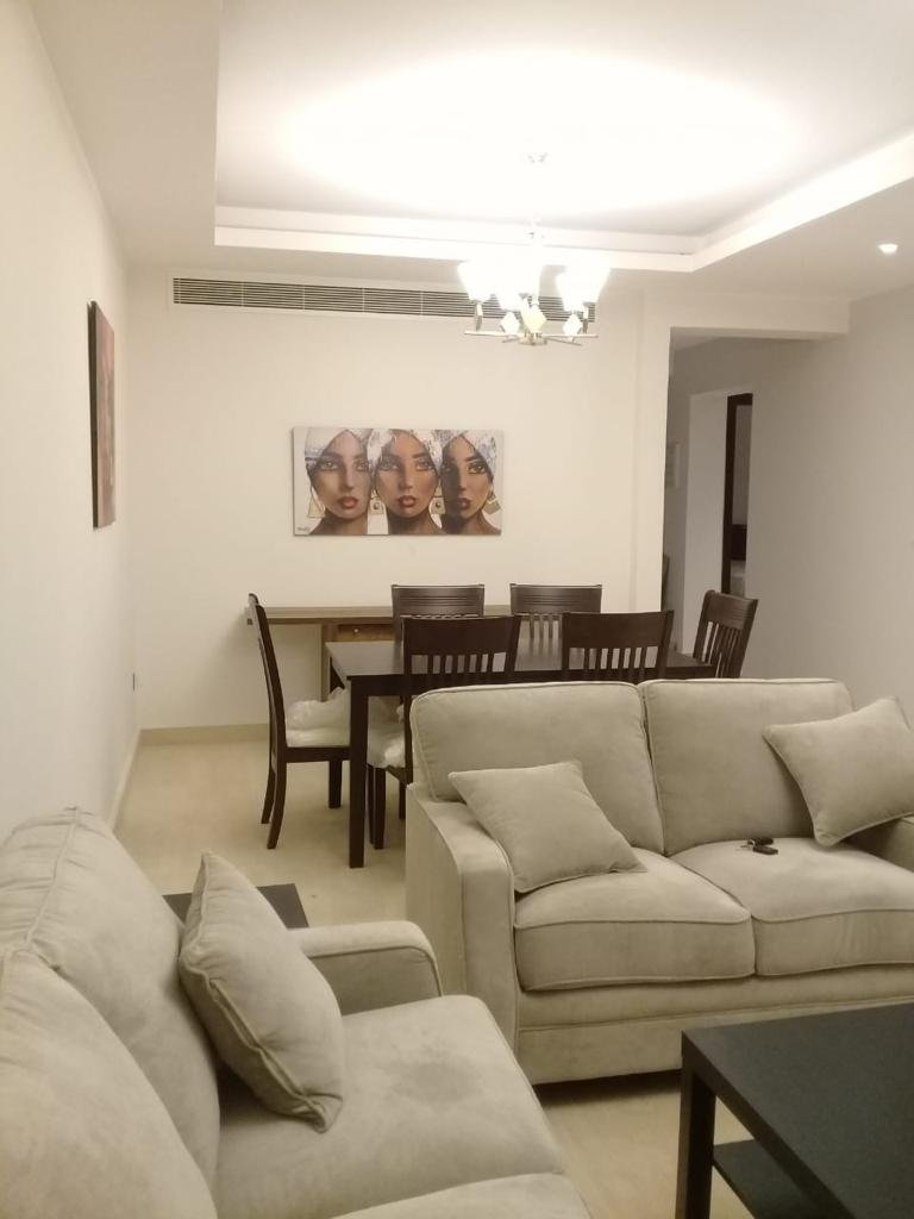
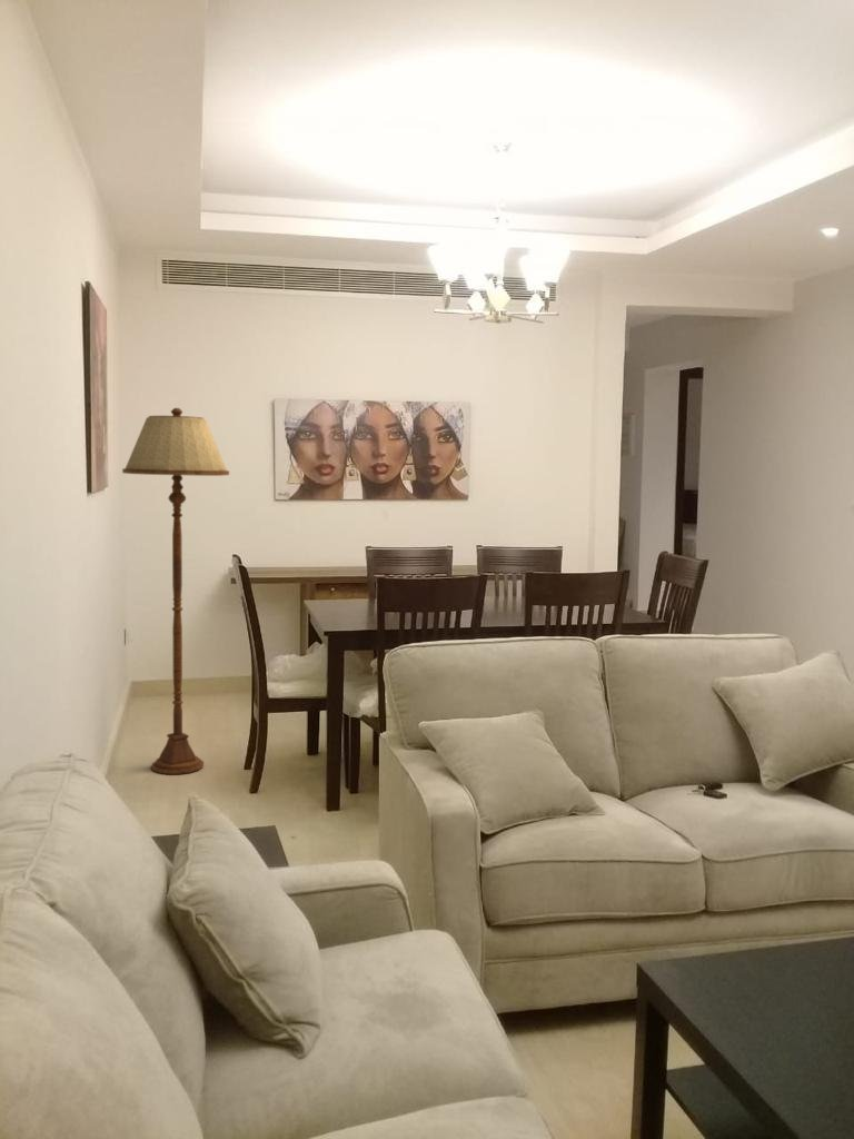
+ floor lamp (177, 590)
